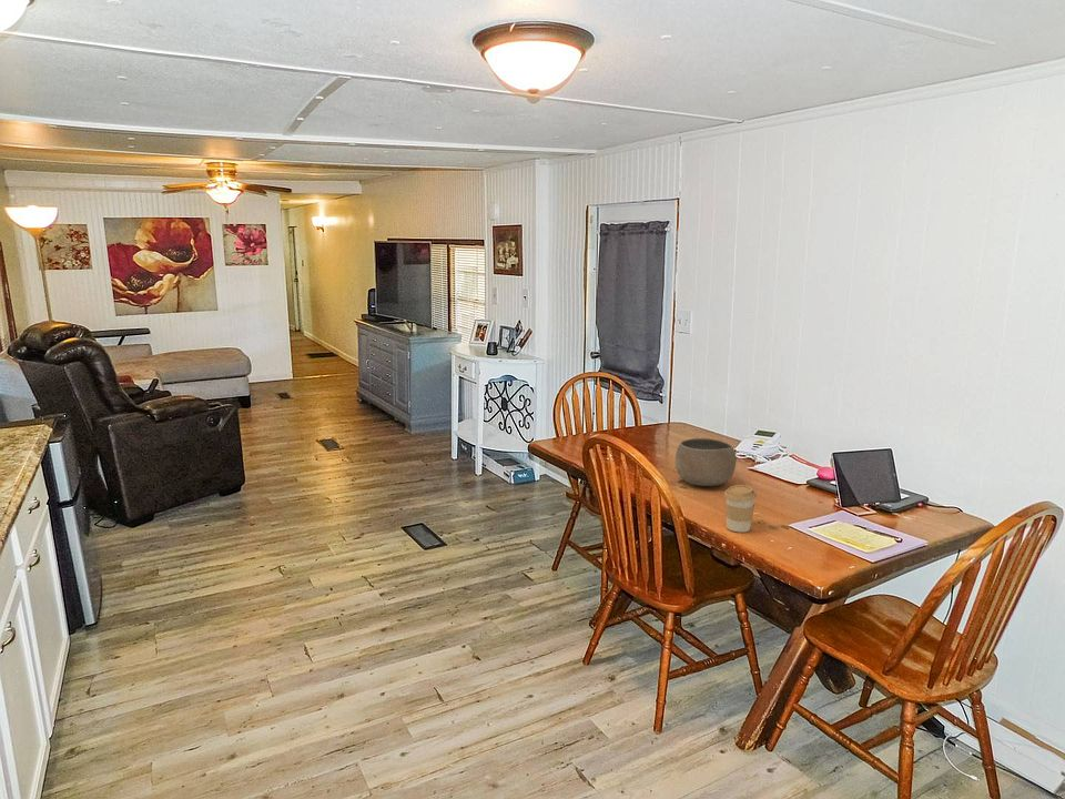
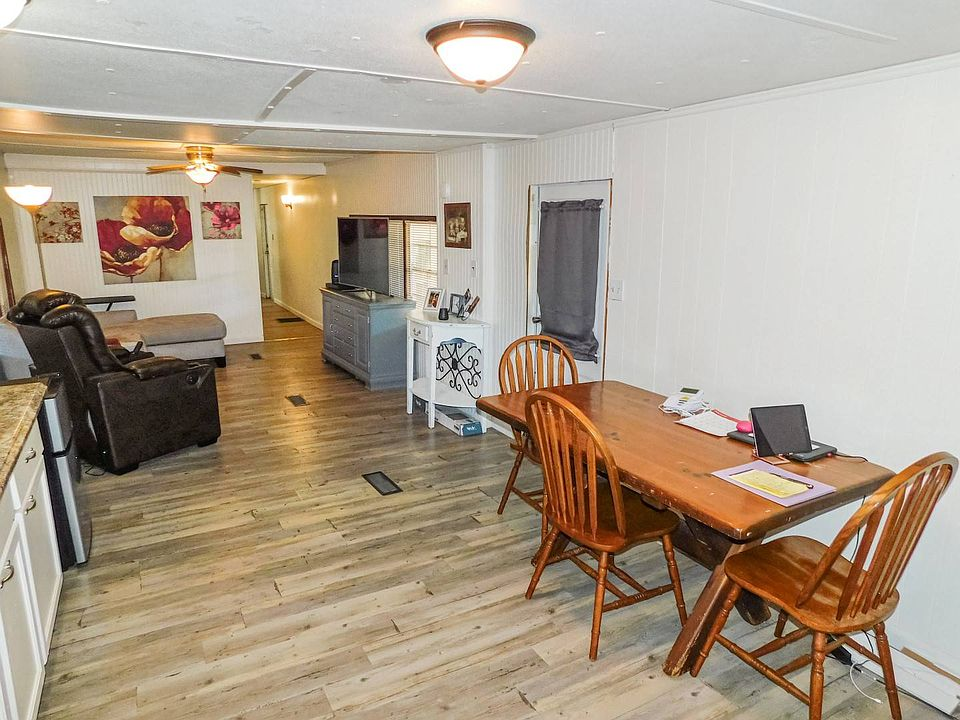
- coffee cup (739, 507)
- bowl (706, 463)
